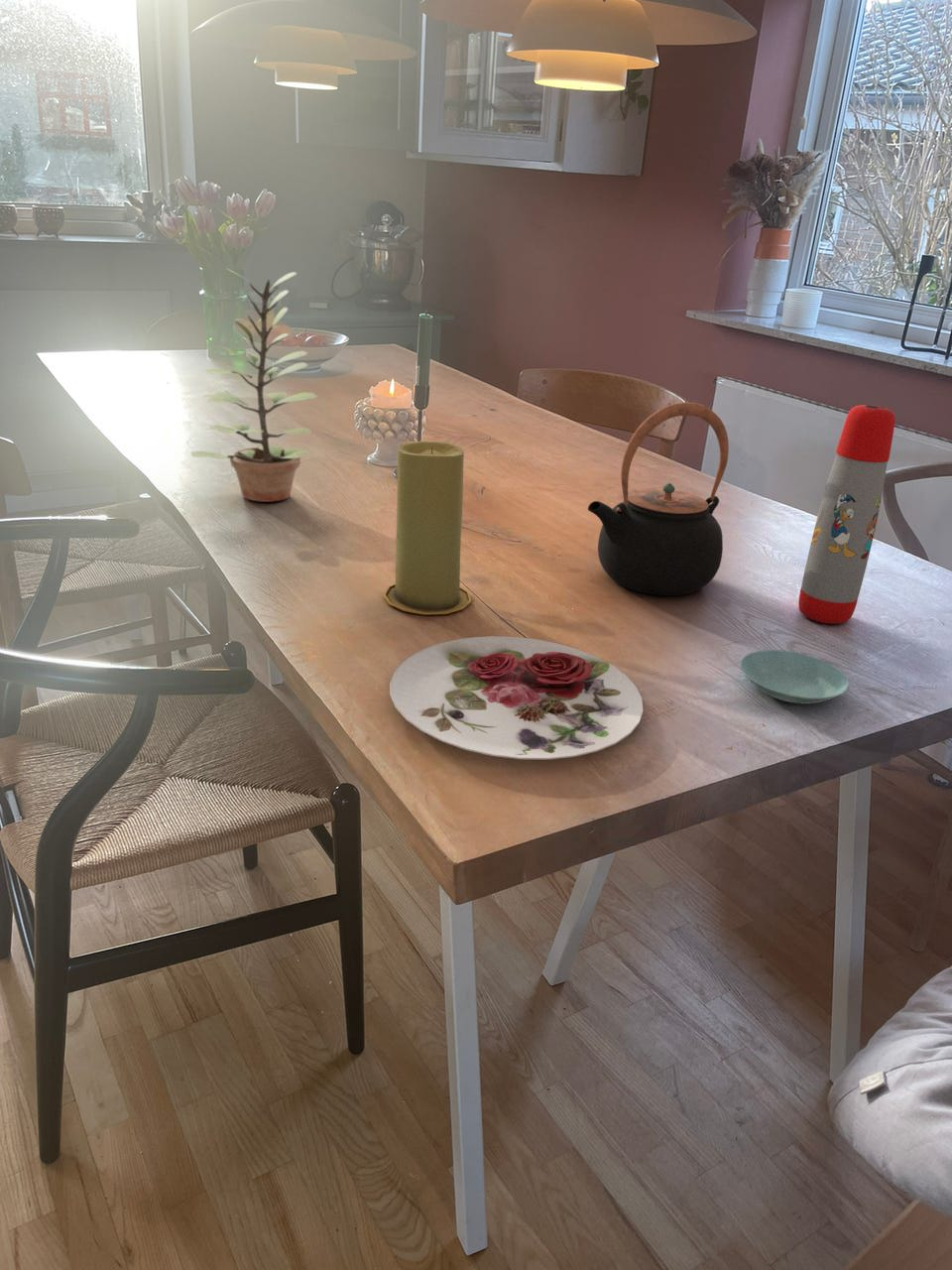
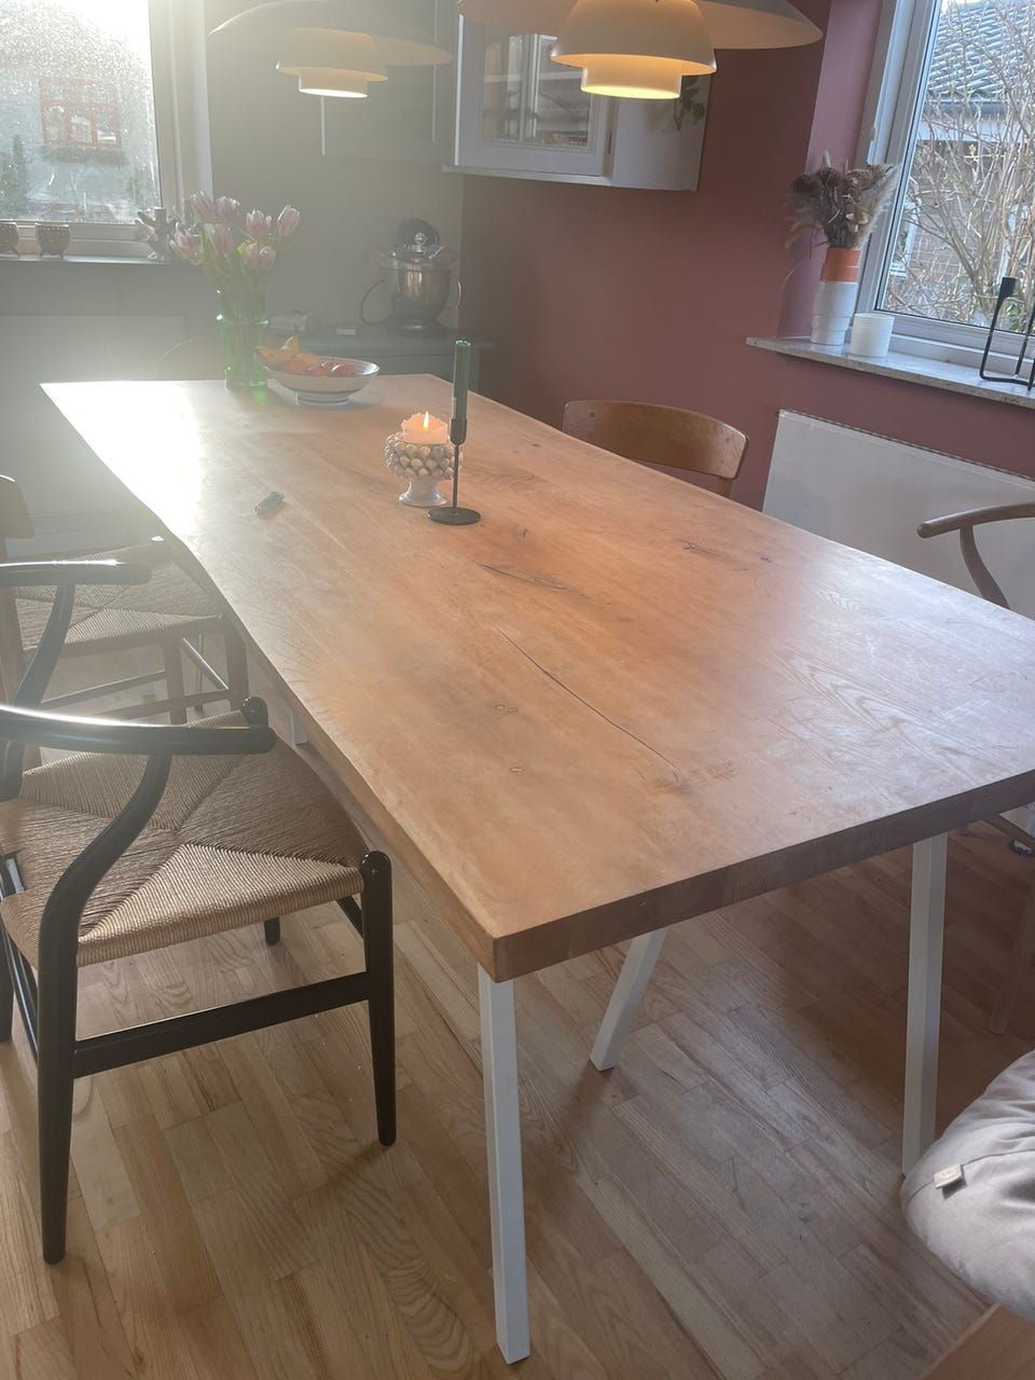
- plate (516, 689)
- candle (430, 524)
- water bottle (847, 515)
- plant (254, 387)
- saucer (791, 681)
- teapot (657, 494)
